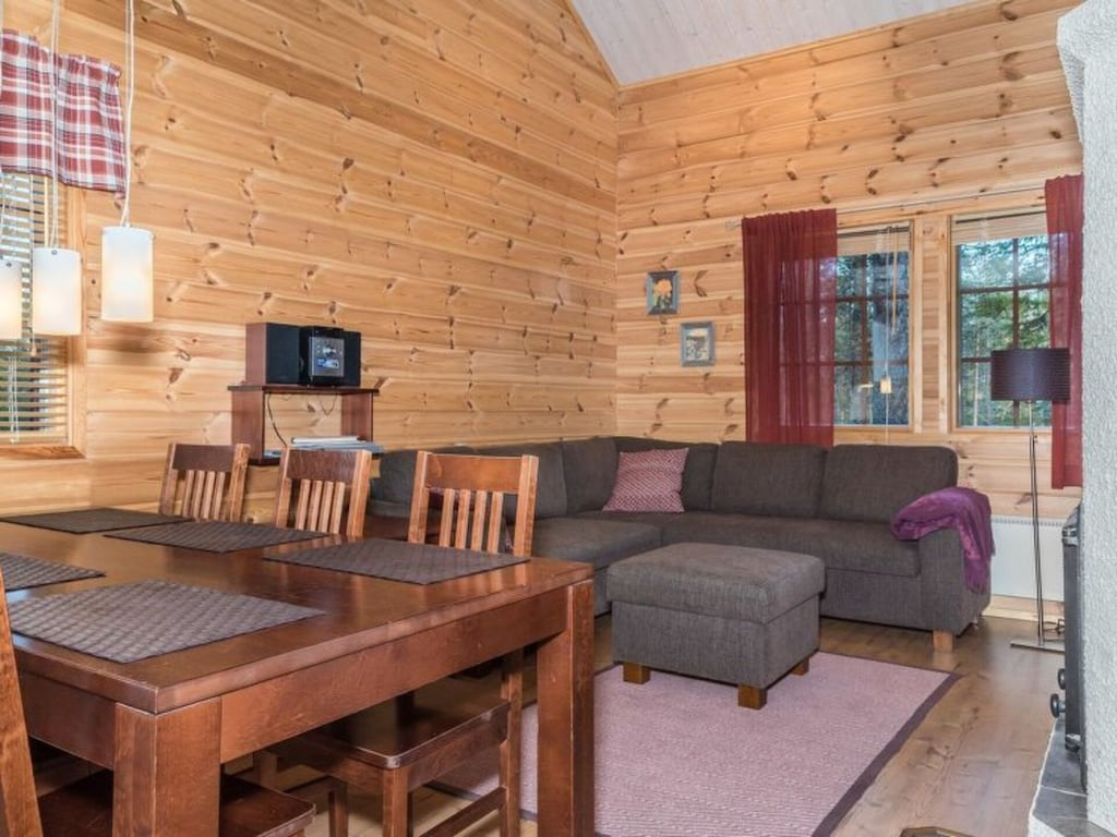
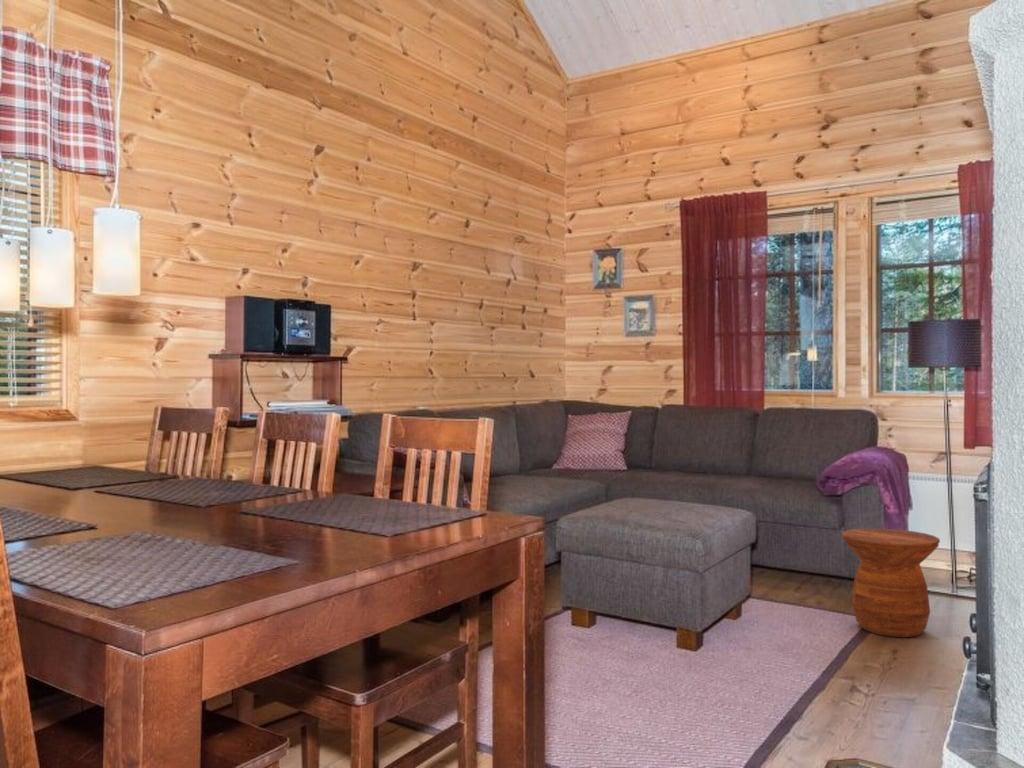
+ side table (890, 582)
